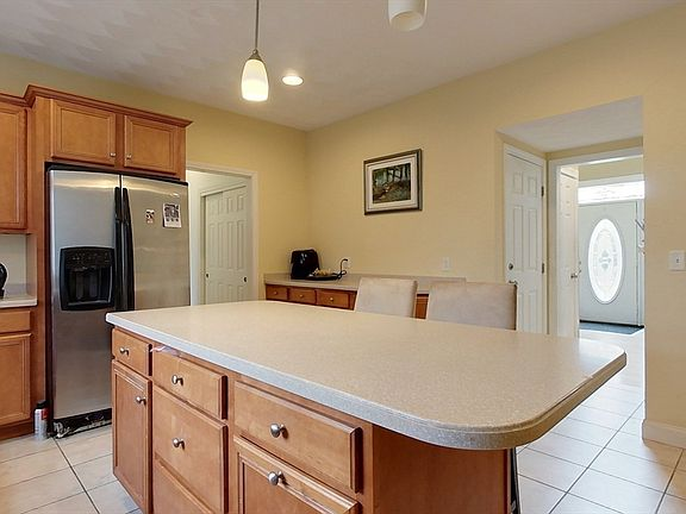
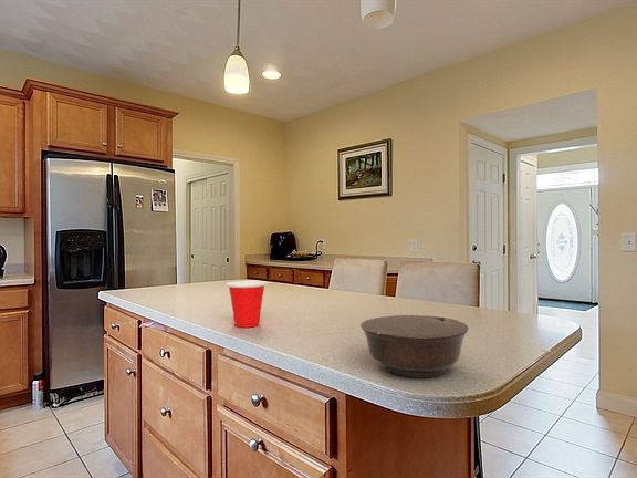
+ bowl (413, 345)
+ cup (247, 303)
